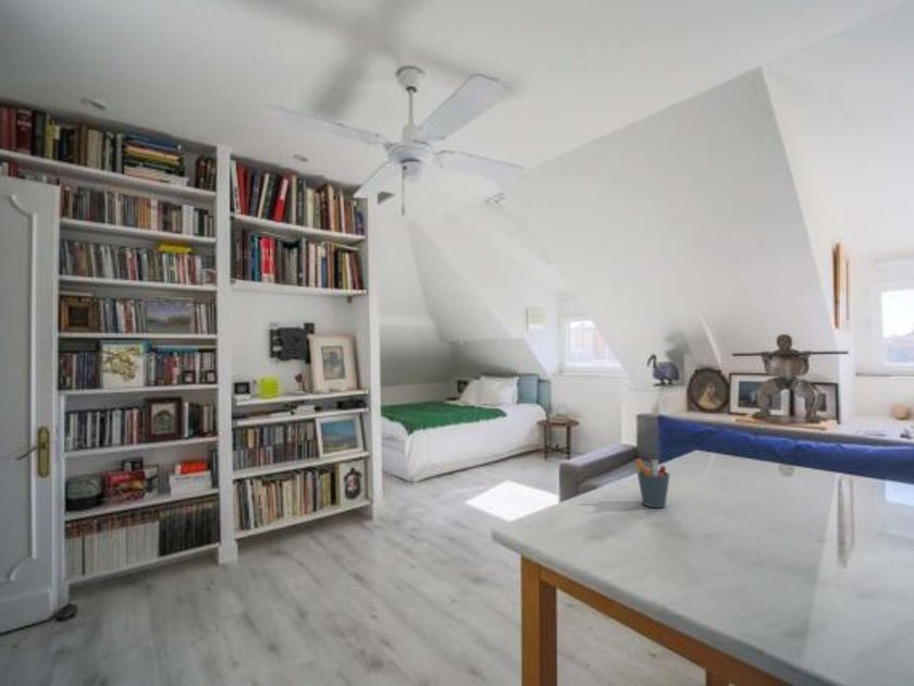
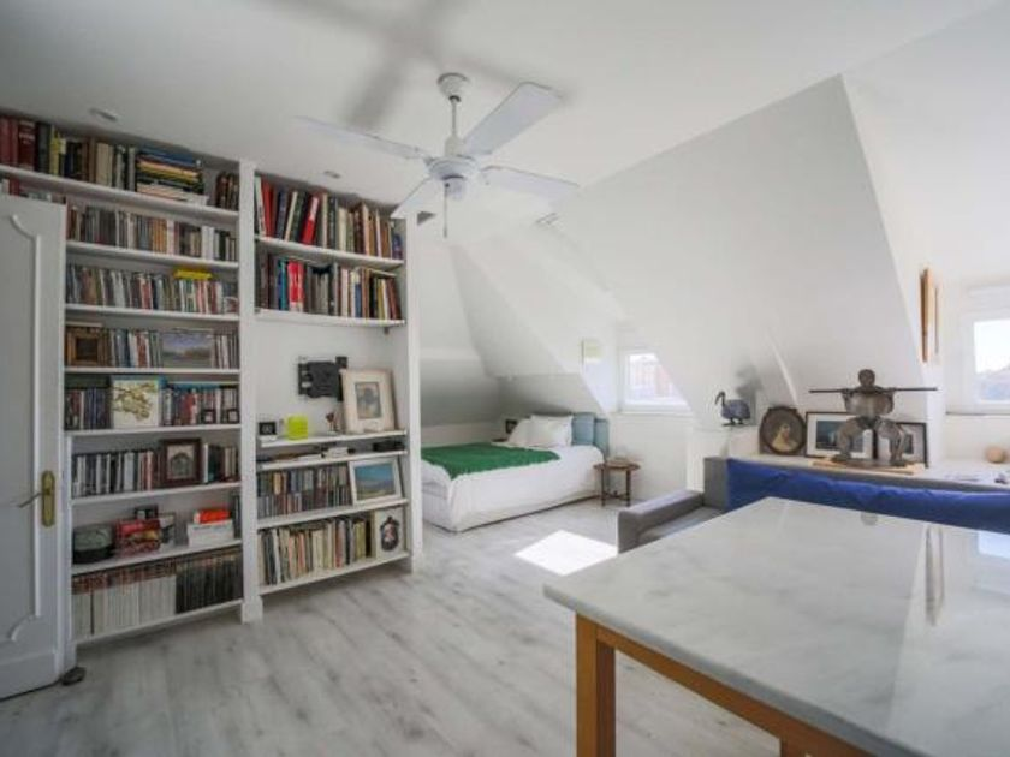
- pen holder (653, 479)
